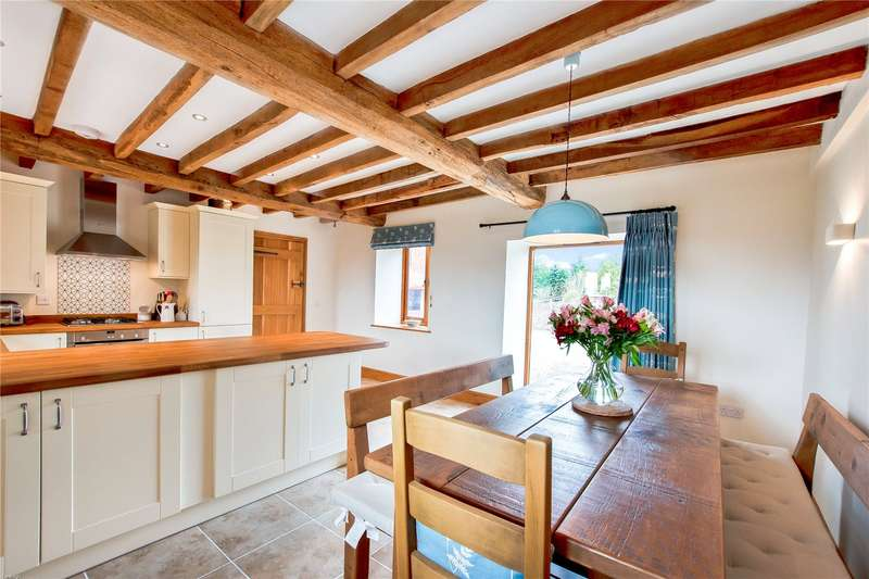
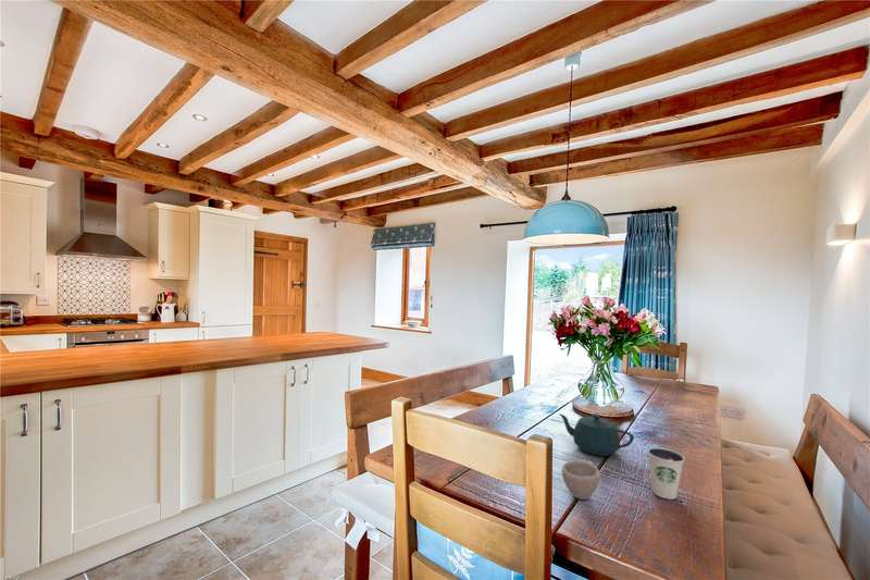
+ teapot (594, 431)
+ cup (582, 479)
+ dixie cup (664, 473)
